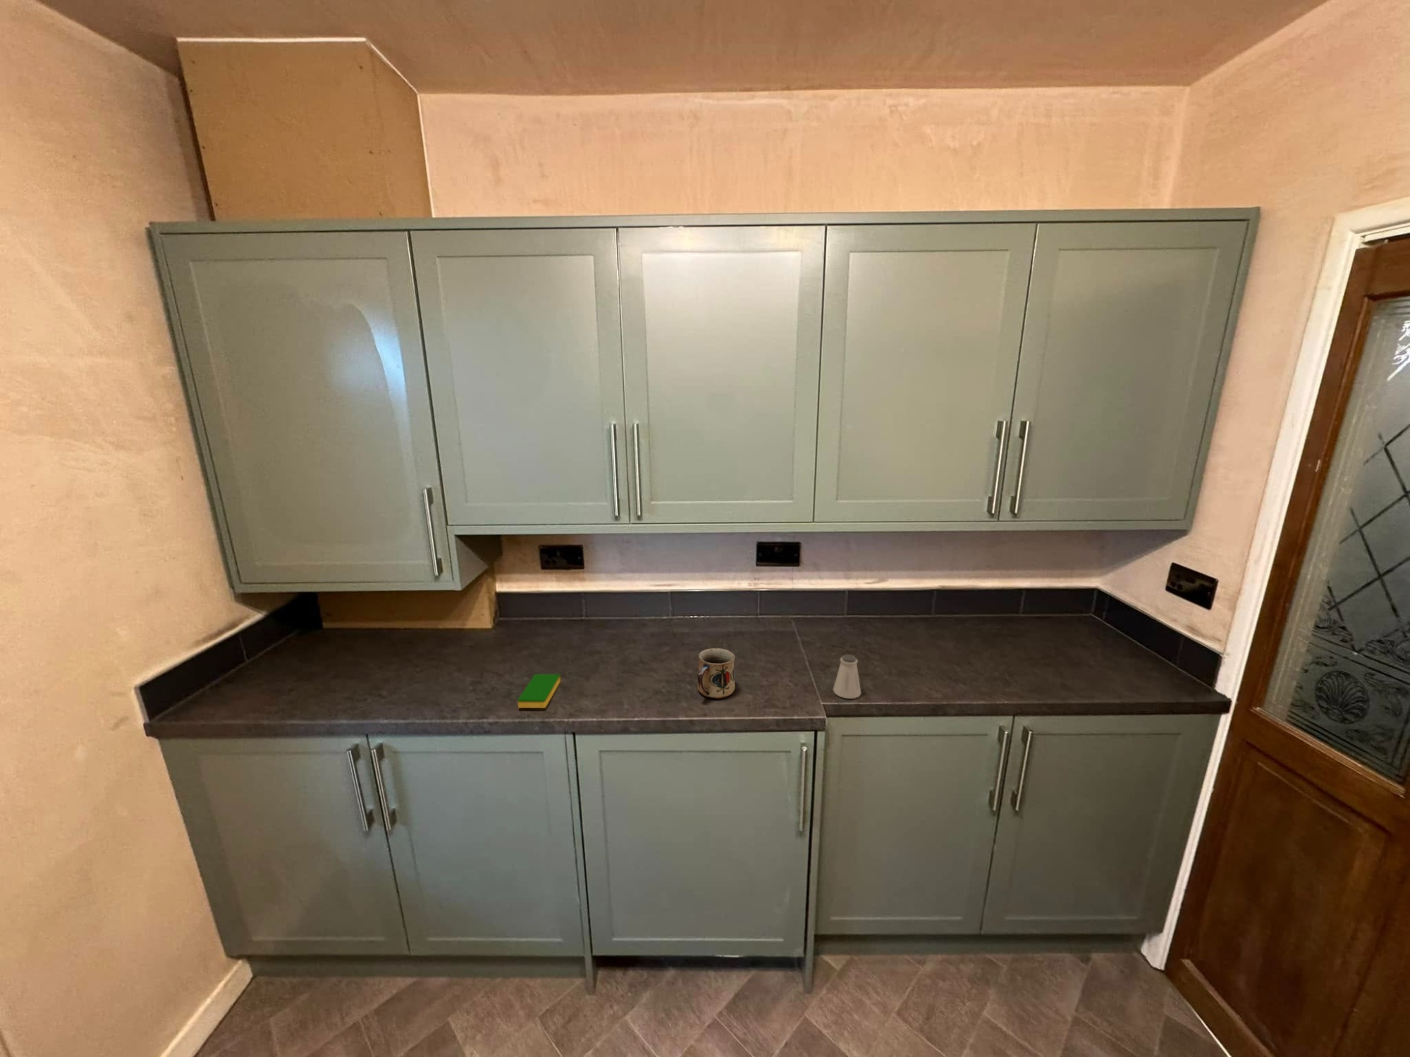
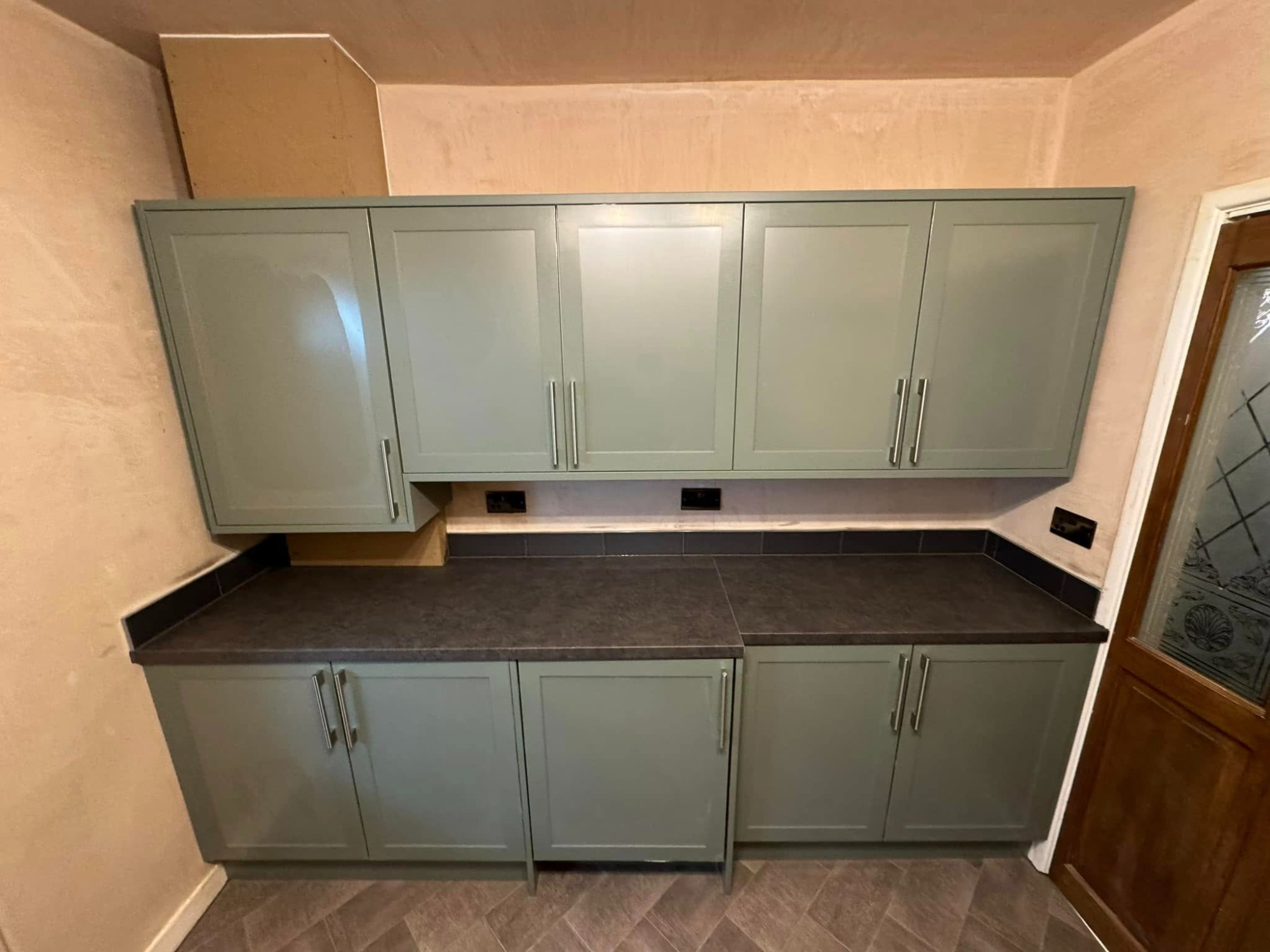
- dish sponge (540, 689)
- mug (715, 673)
- saltshaker (847, 674)
